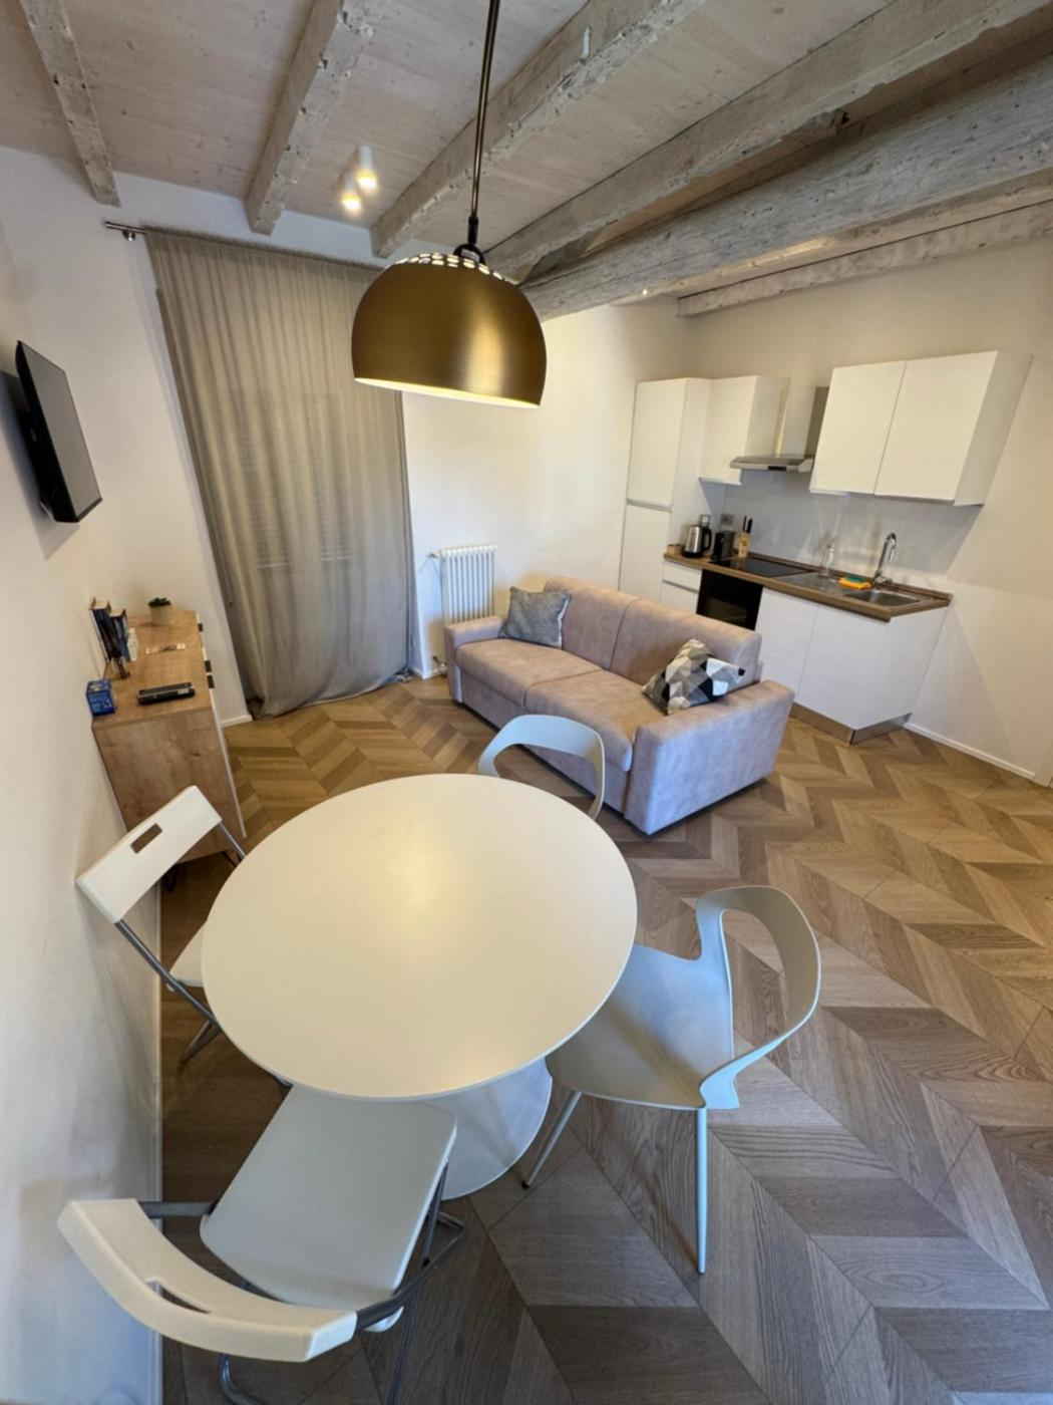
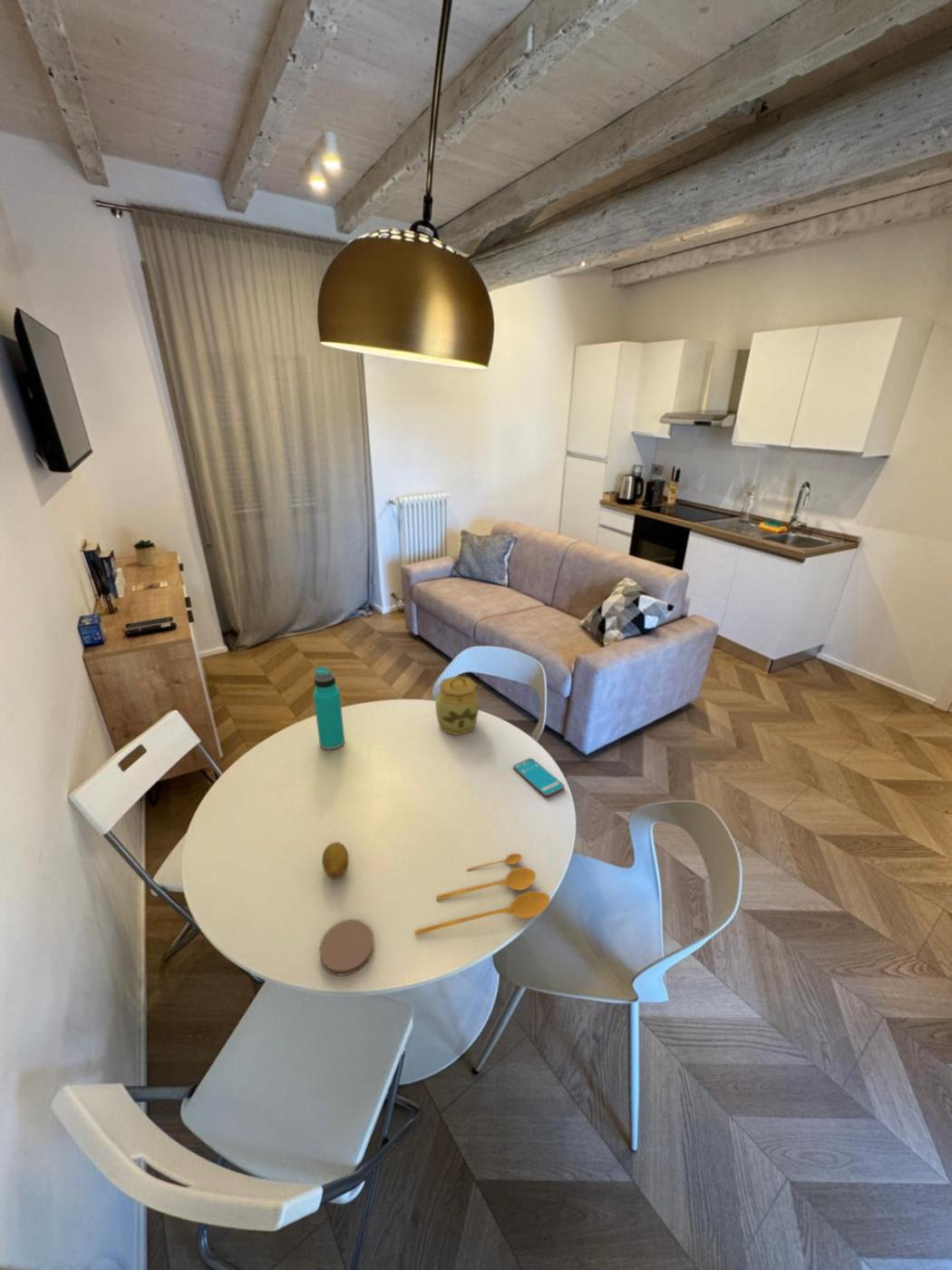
+ jar (457, 700)
+ coaster (346, 946)
+ smartphone (538, 777)
+ spoon (477, 889)
+ fruit (335, 859)
+ water bottle (328, 708)
